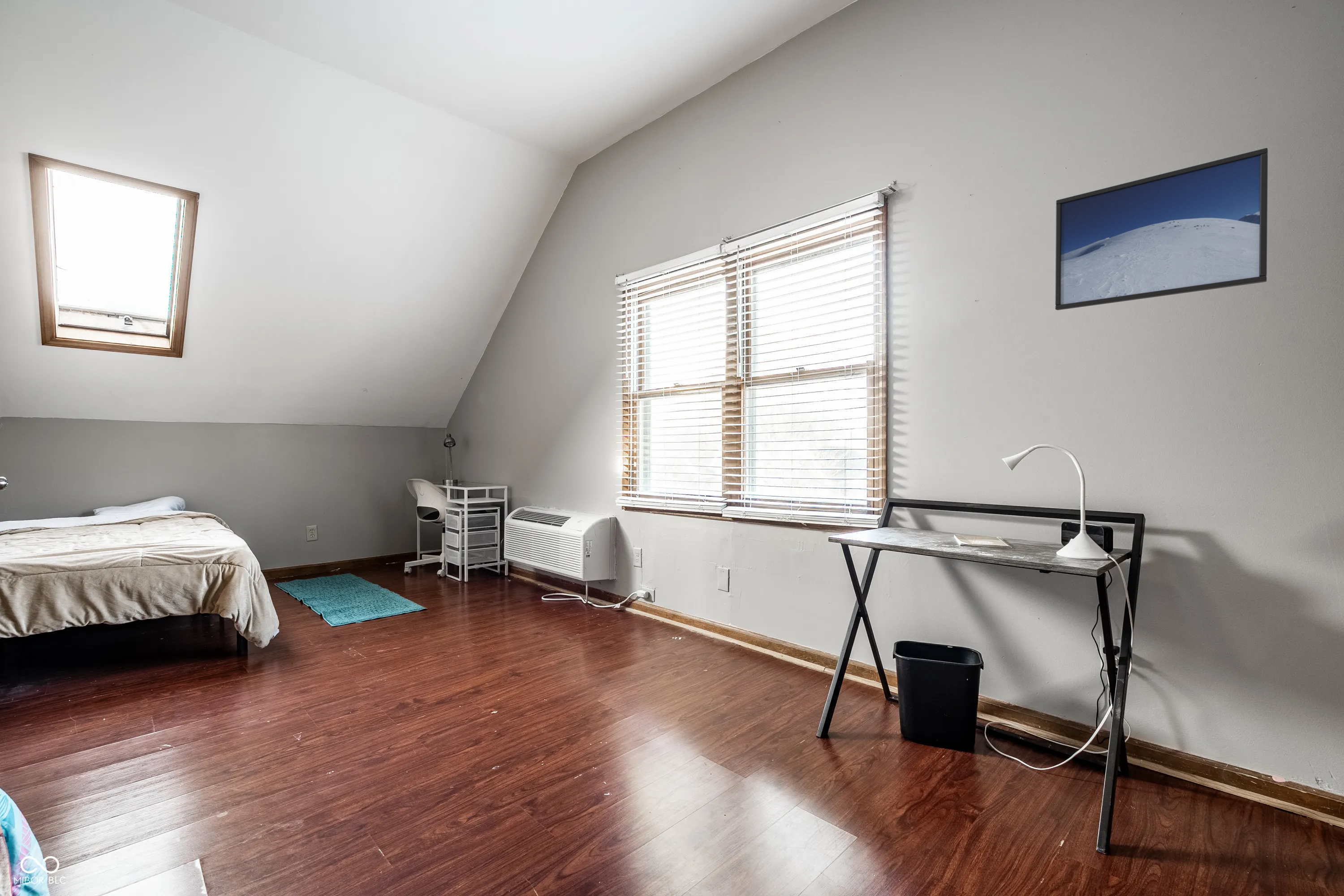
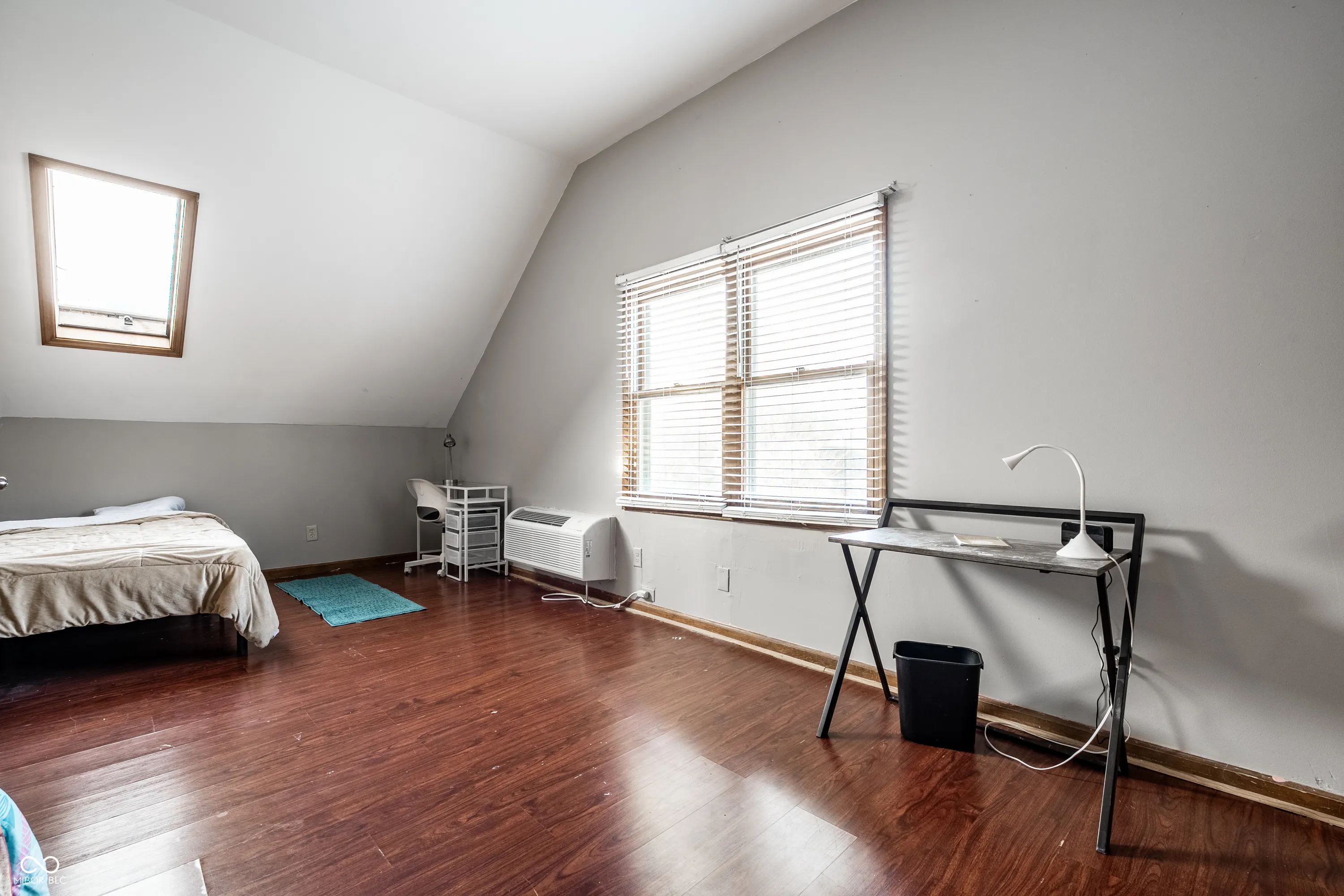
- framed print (1151, 237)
